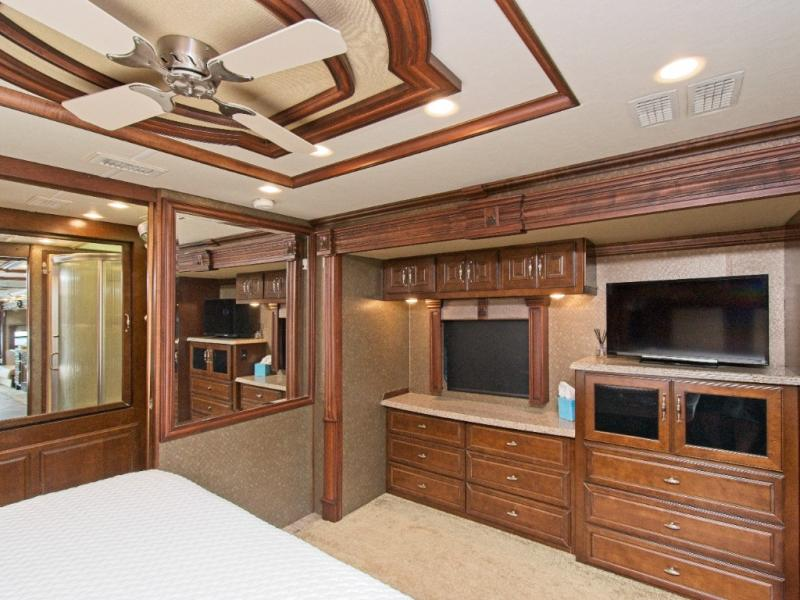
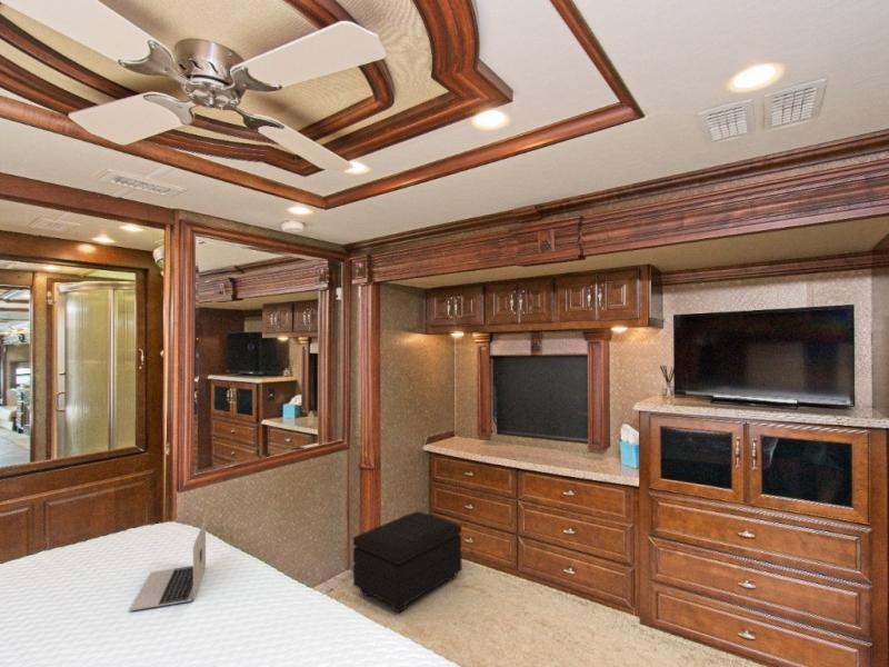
+ footstool (409, 556)
+ laptop (171, 569)
